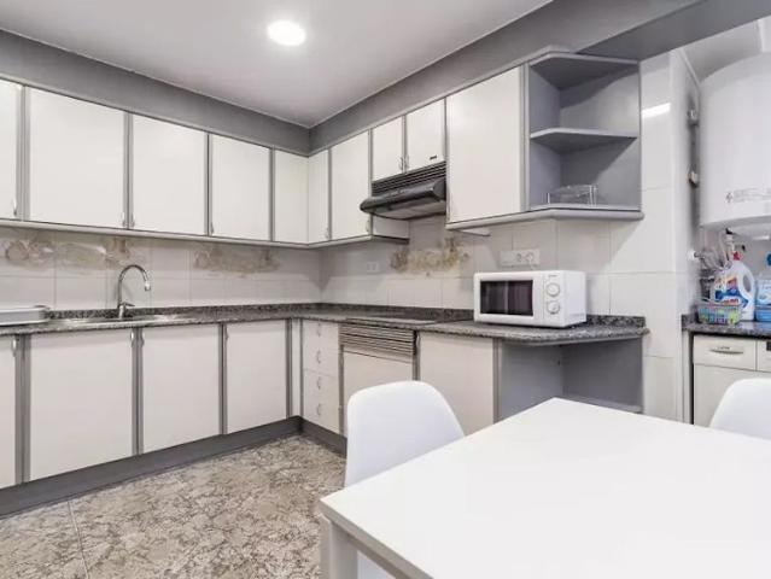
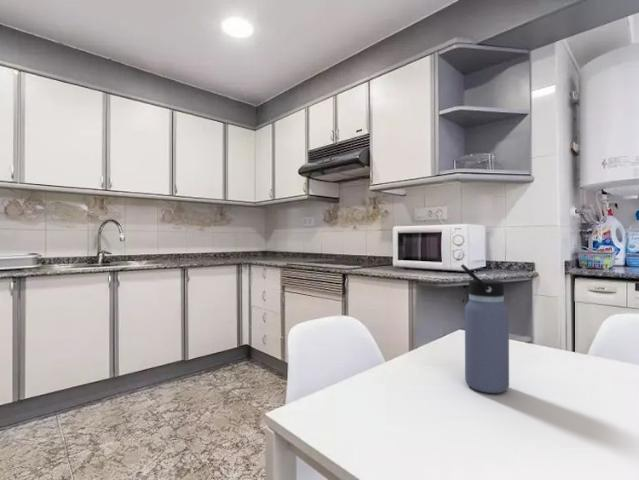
+ water bottle (484, 325)
